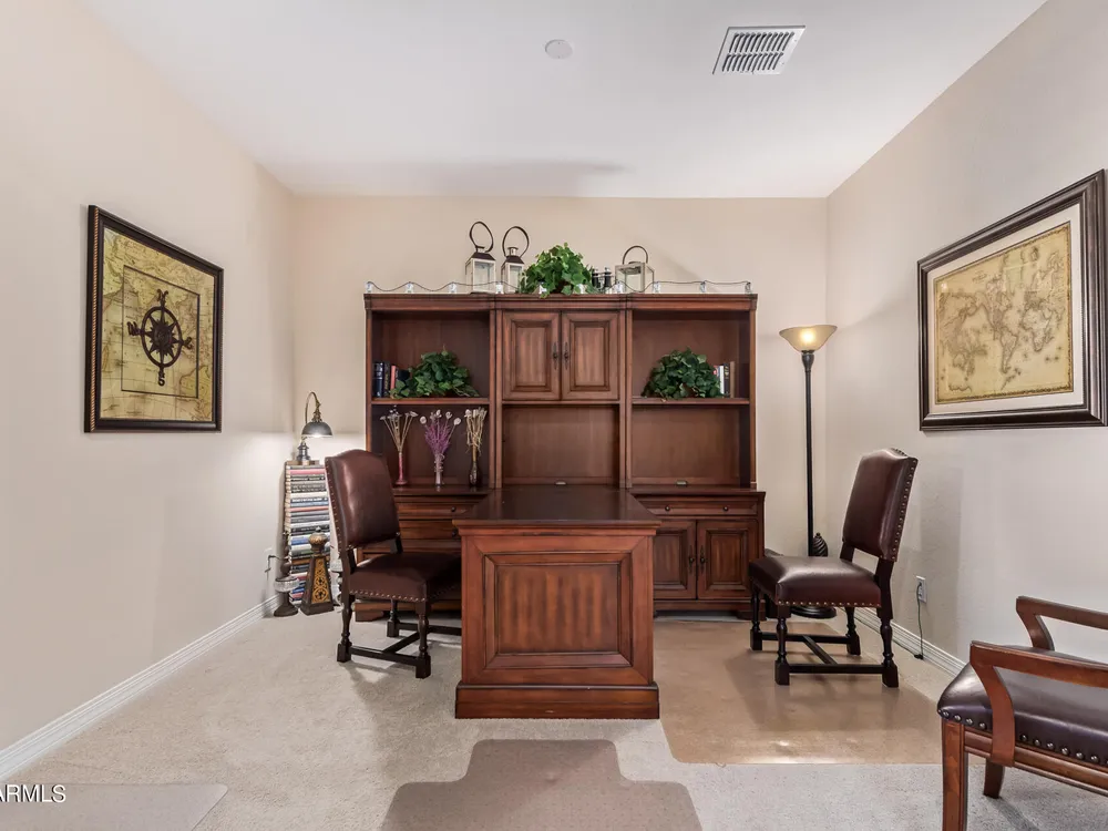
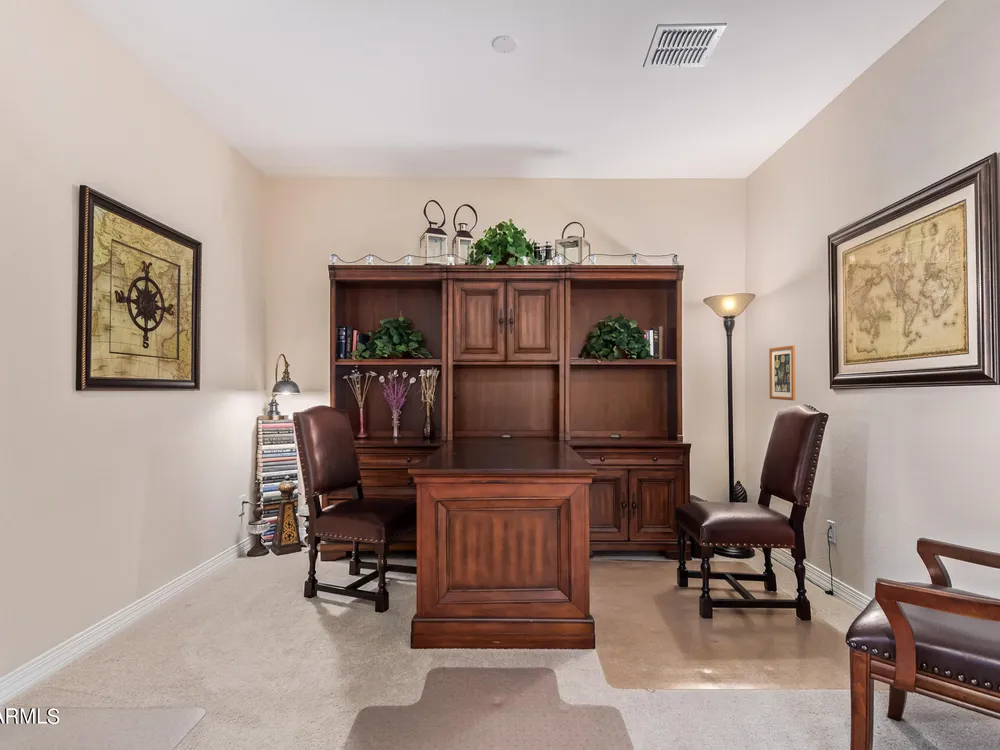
+ wall art (781, 373)
